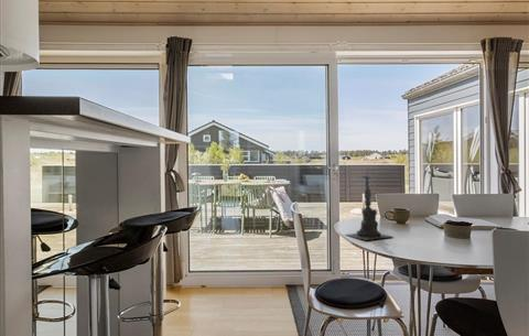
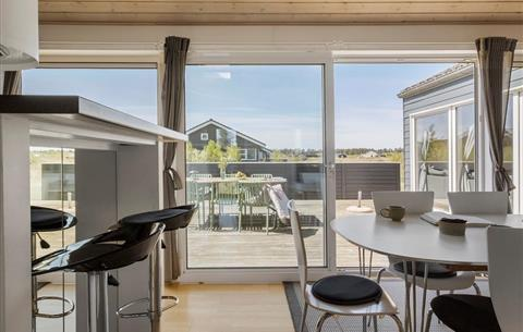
- candle holder (368, 200)
